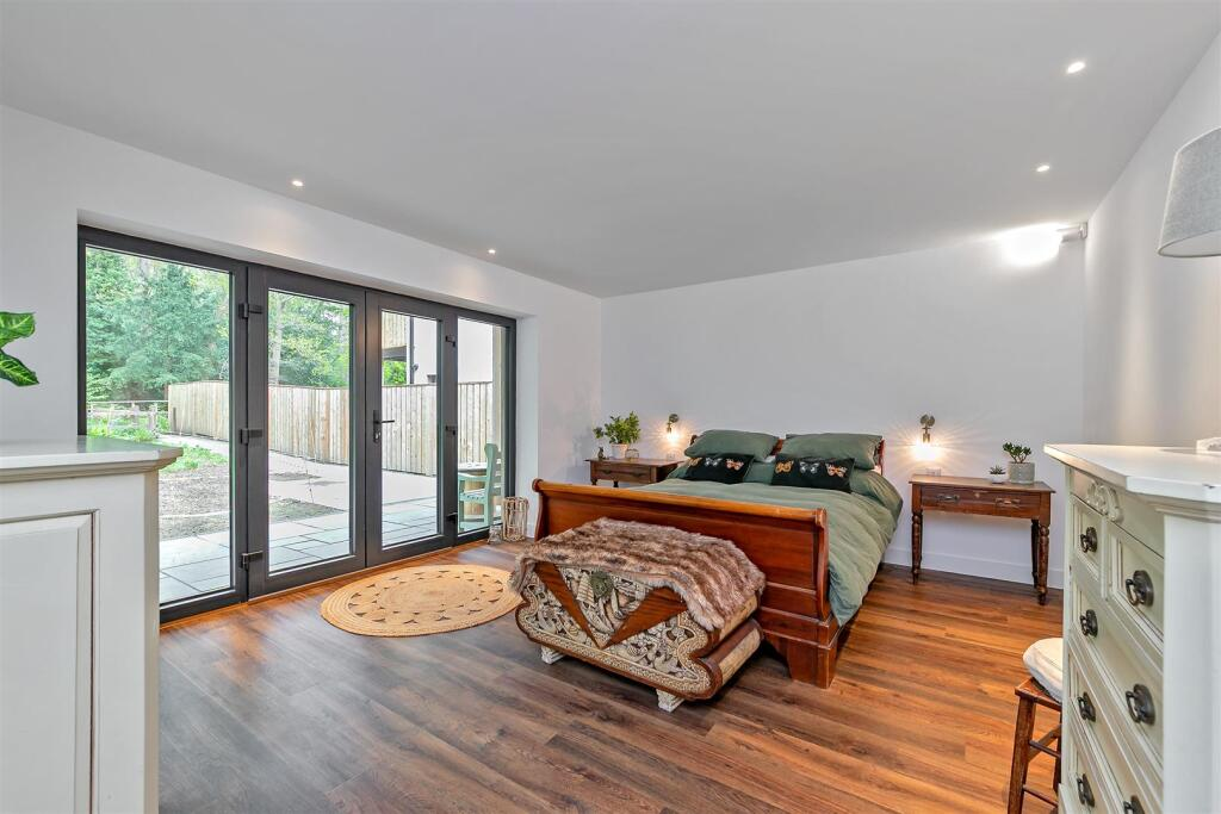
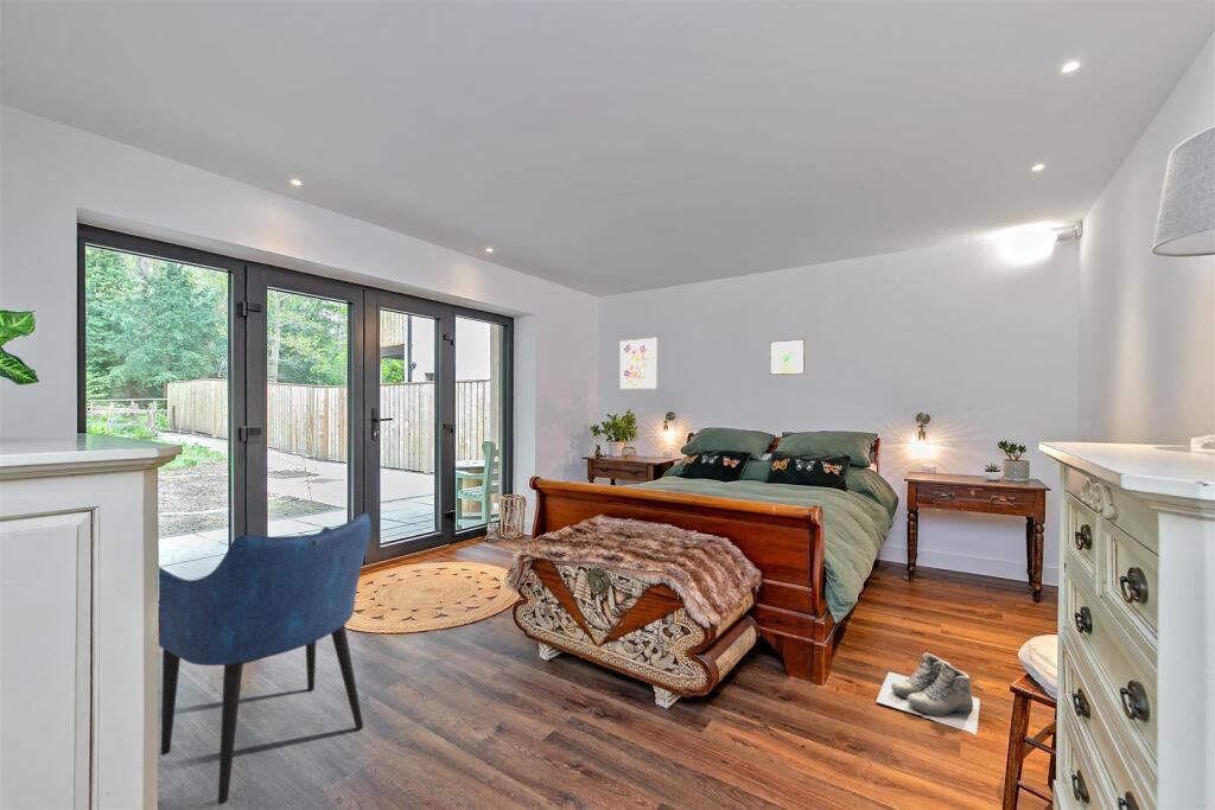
+ boots (928, 678)
+ wall art (637, 364)
+ armchair (276, 629)
+ wall art (787, 357)
